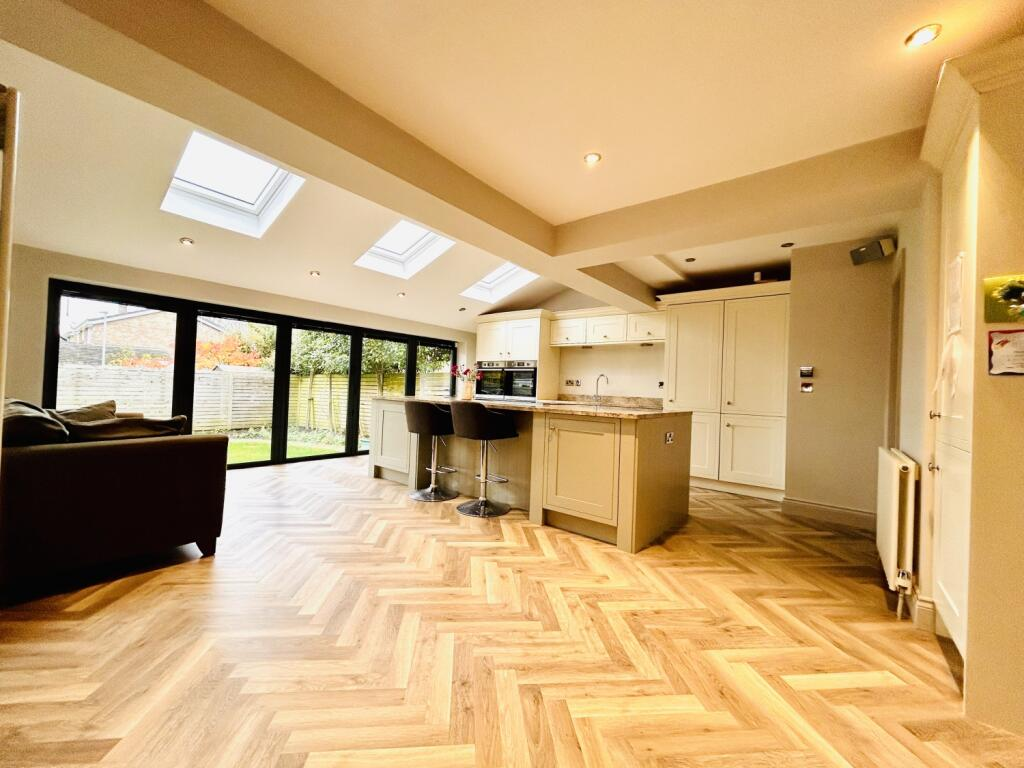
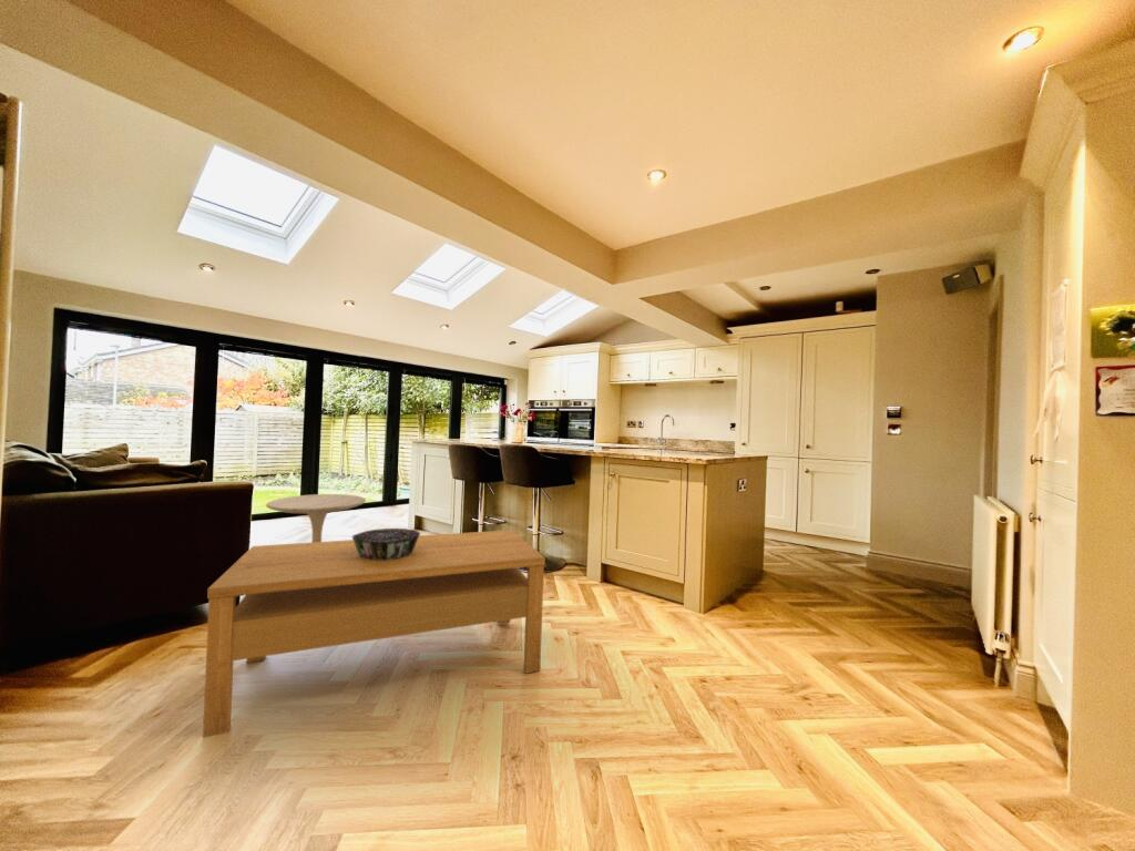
+ coffee table (396, 608)
+ decorative bowl (386, 543)
+ side table (316, 537)
